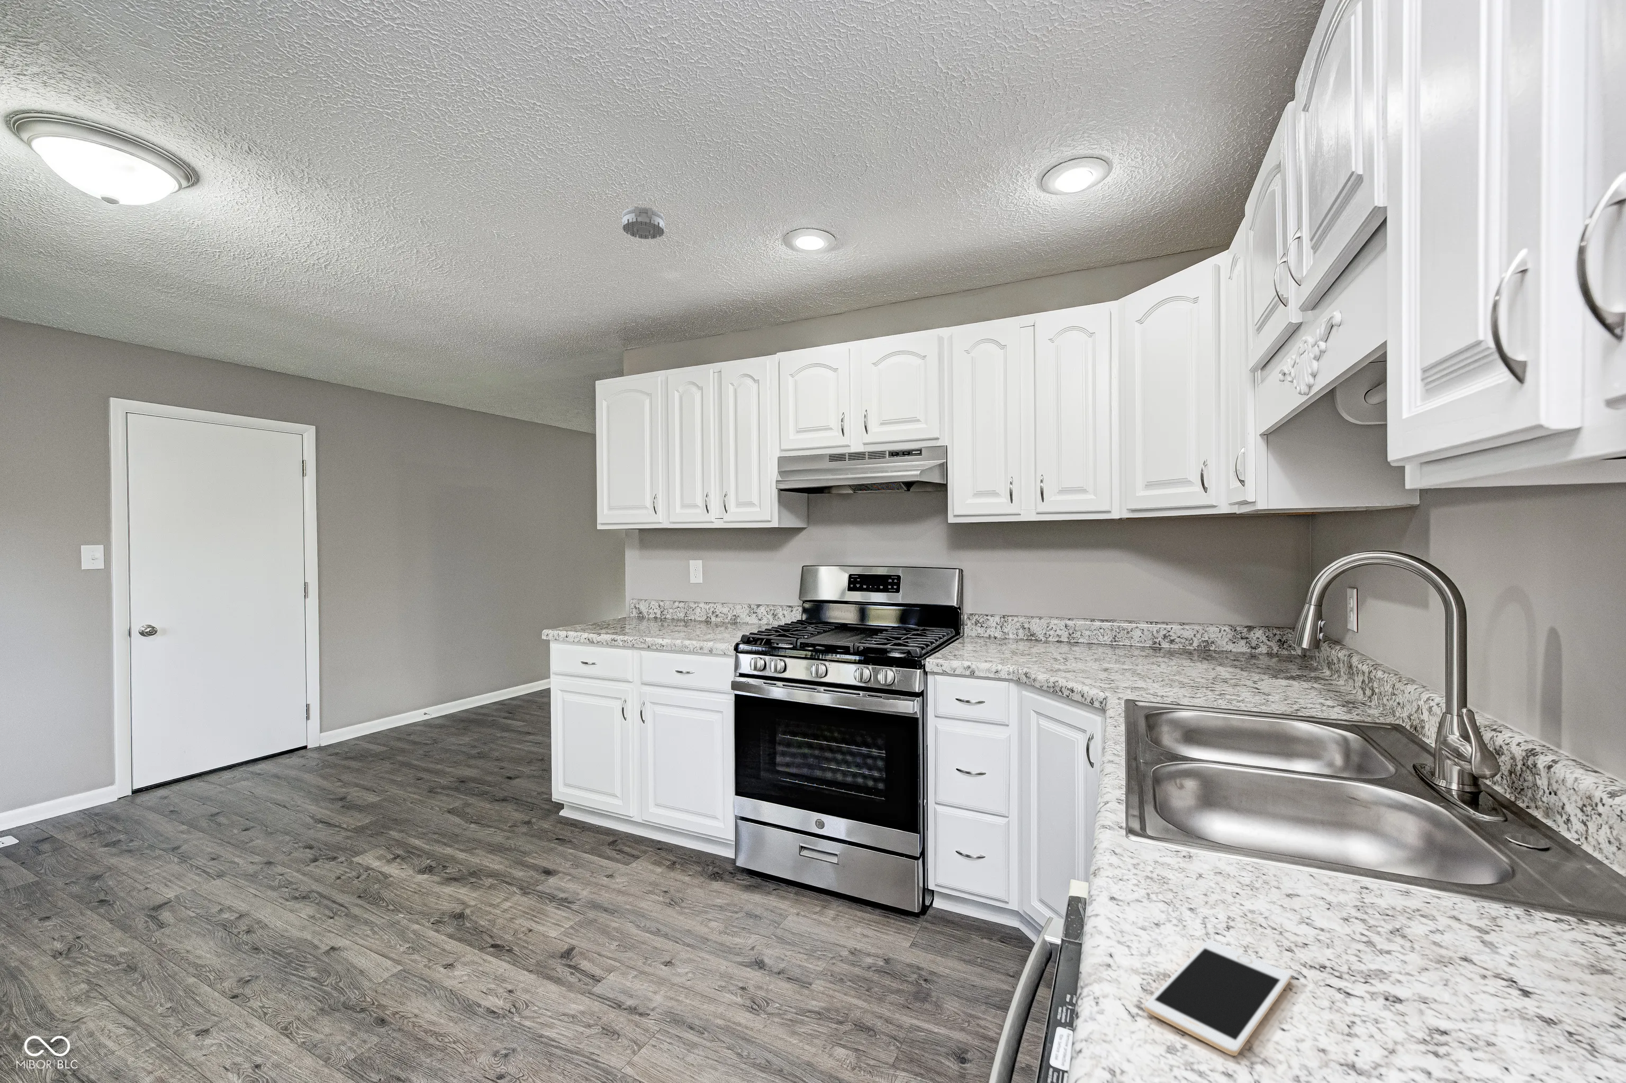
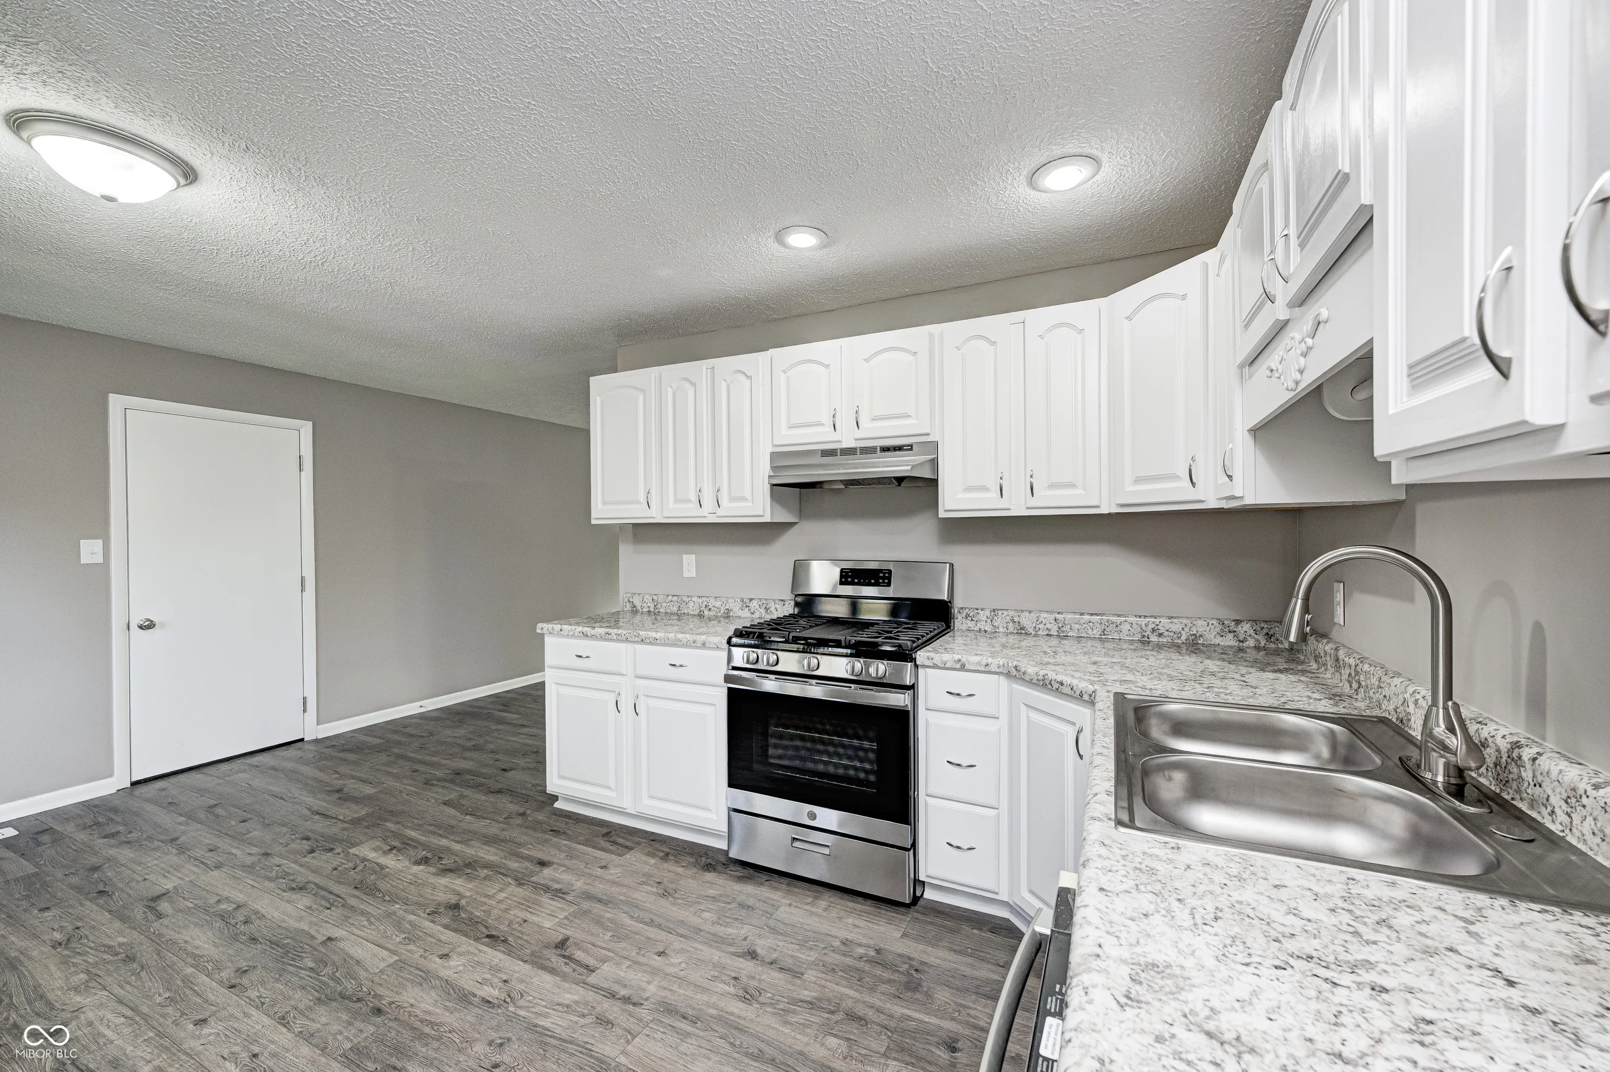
- smoke detector (643, 222)
- cell phone (1220, 991)
